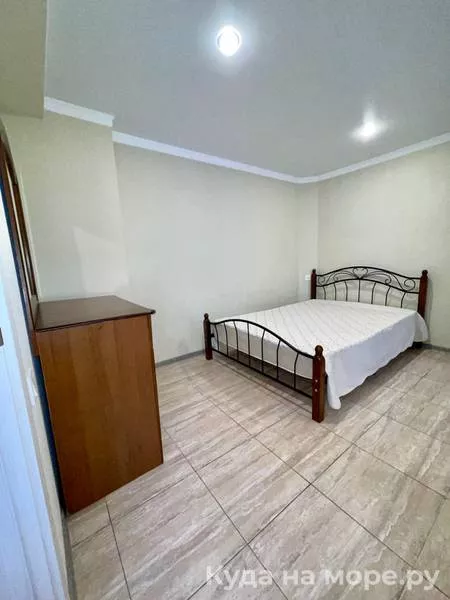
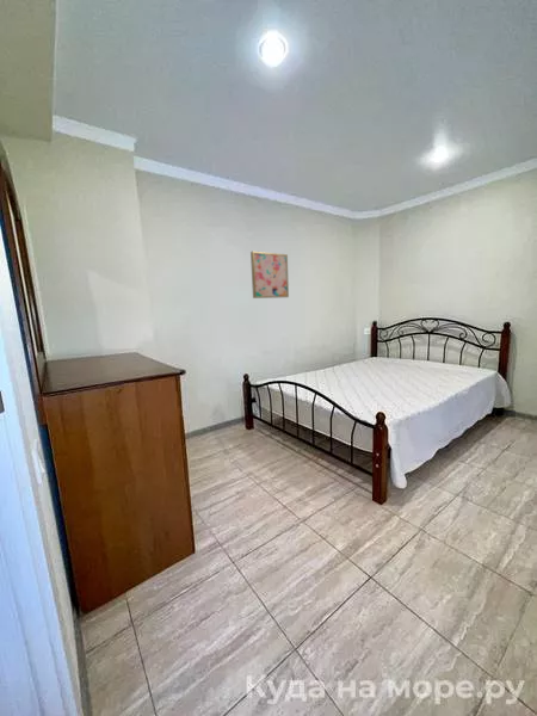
+ wall art (270, 276)
